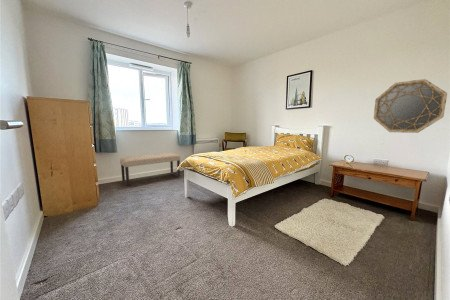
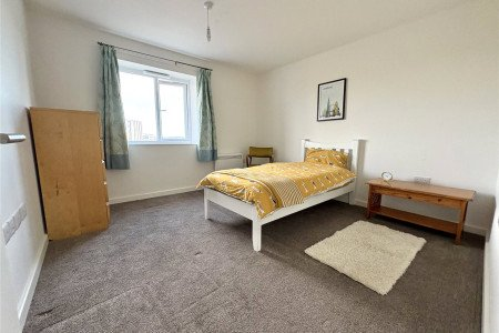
- home mirror (406, 107)
- bench (151, 163)
